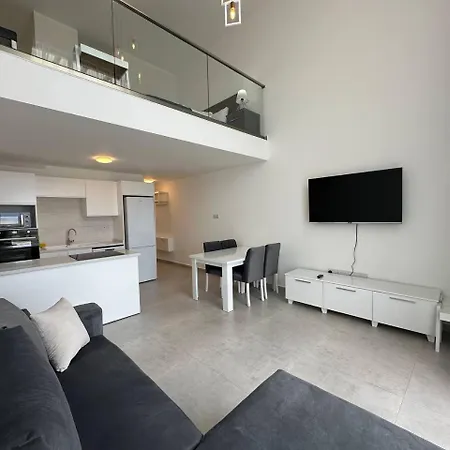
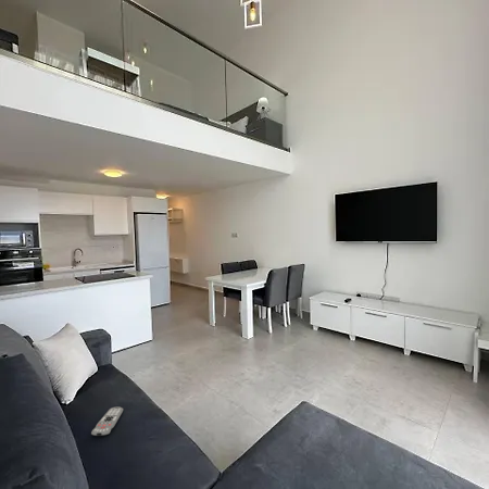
+ remote control (109, 421)
